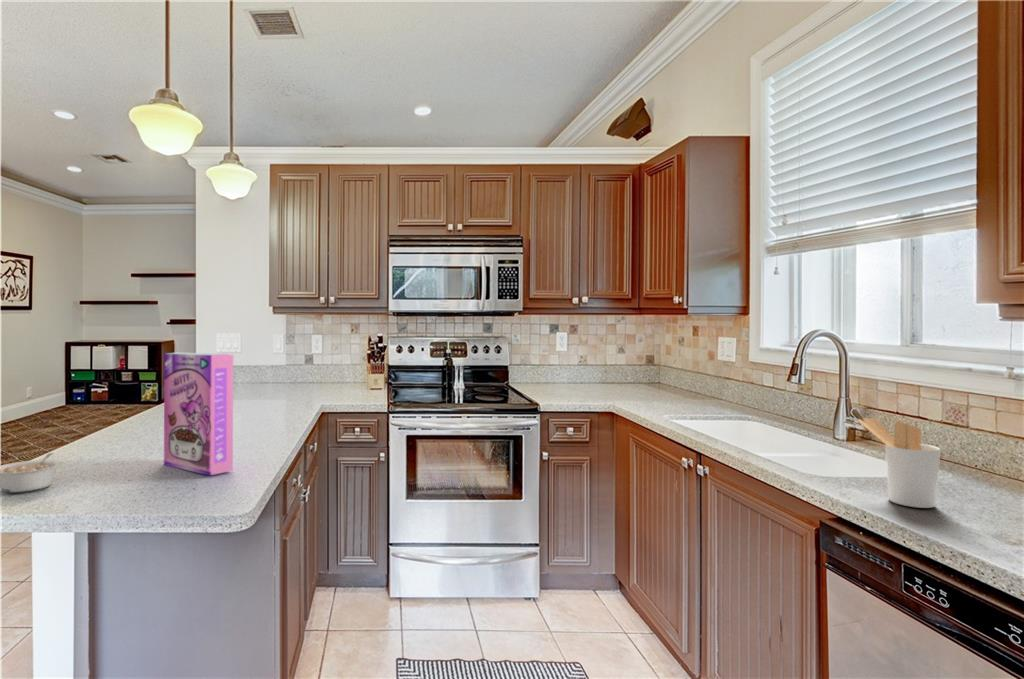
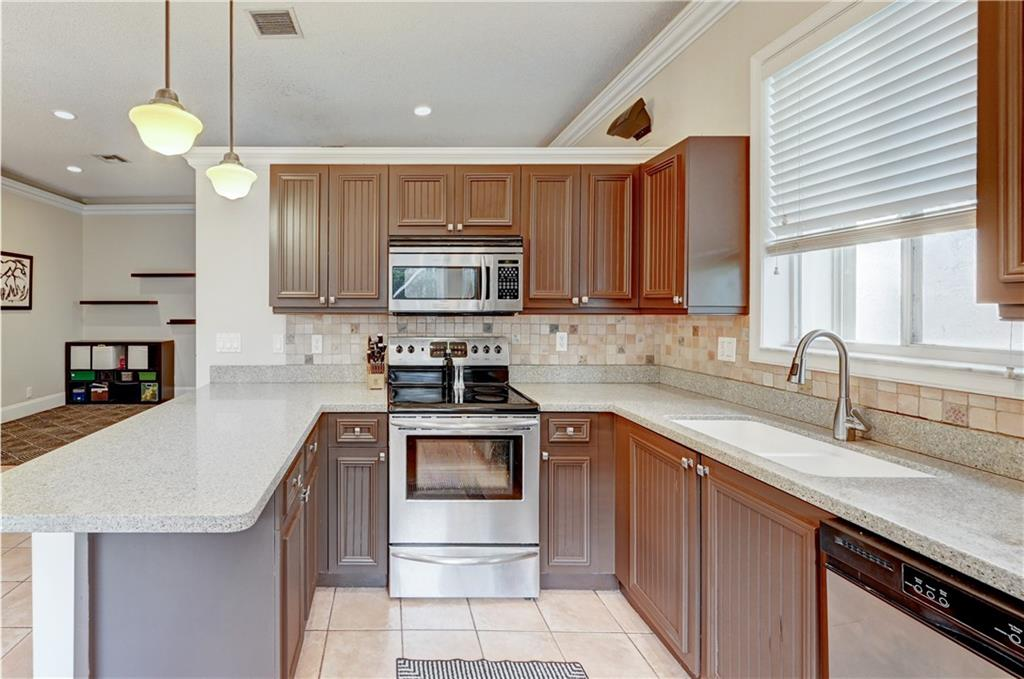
- cereal box (197, 410)
- utensil holder (897, 458)
- legume (26, 474)
